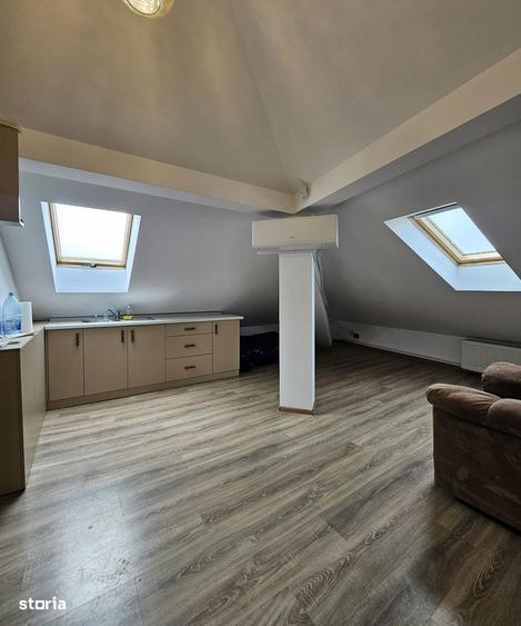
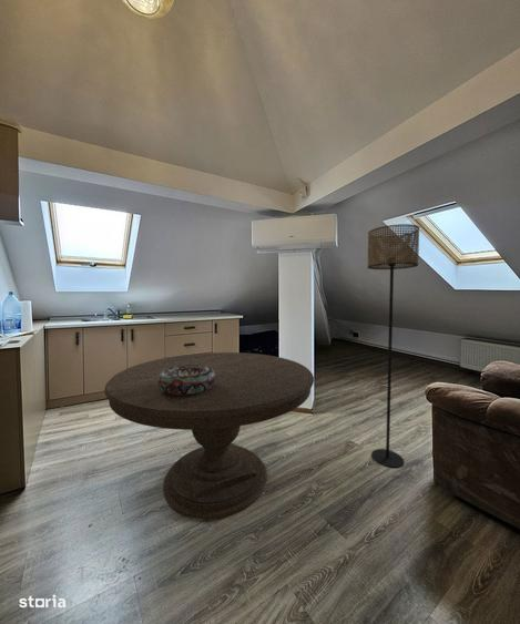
+ floor lamp (389, 346)
+ dining table (216, 423)
+ decorative bowl (187, 378)
